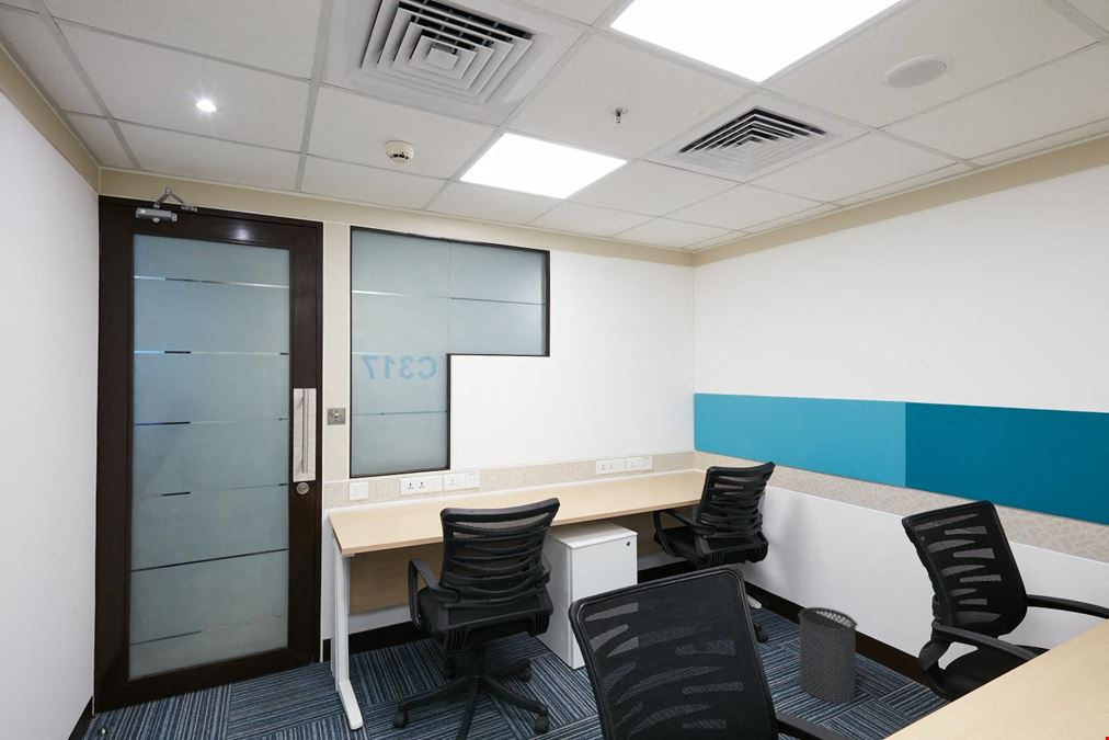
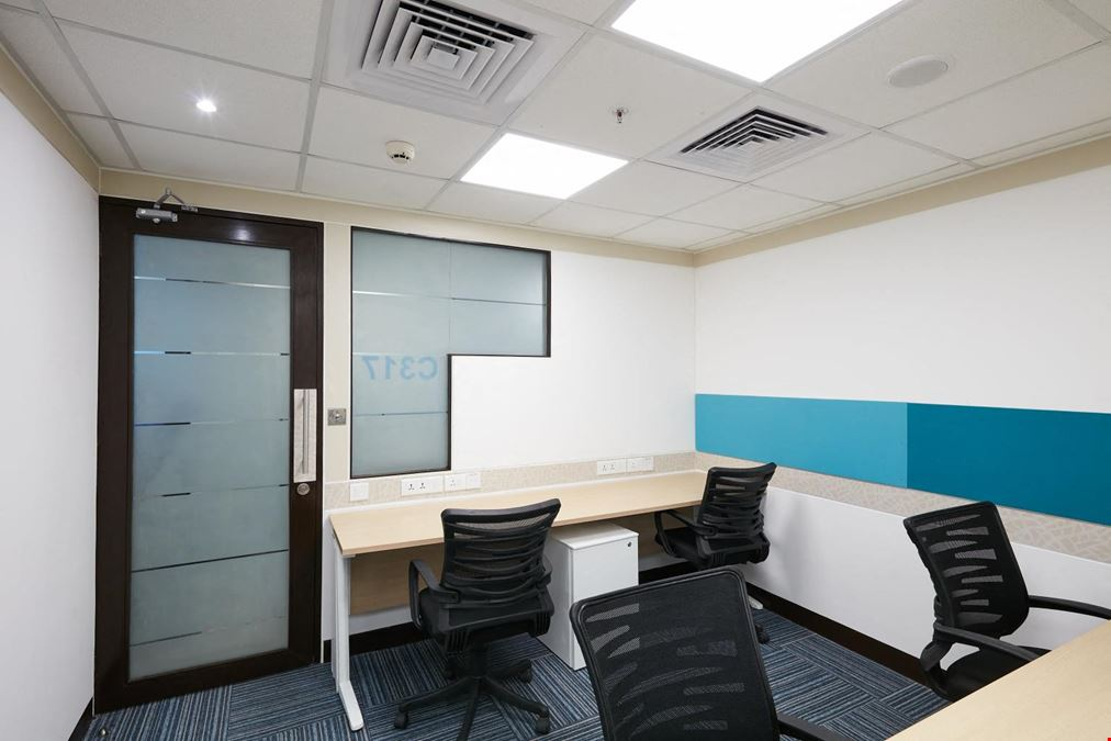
- trash can (826, 652)
